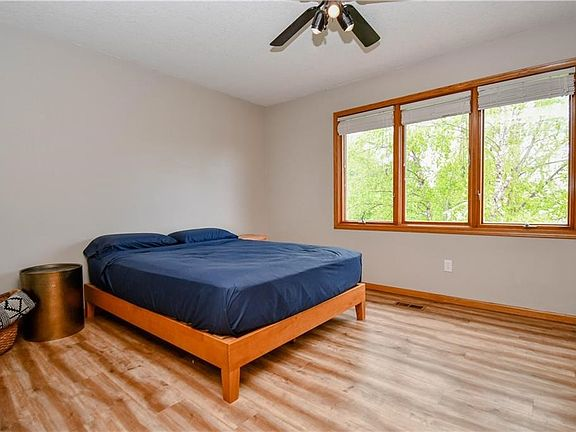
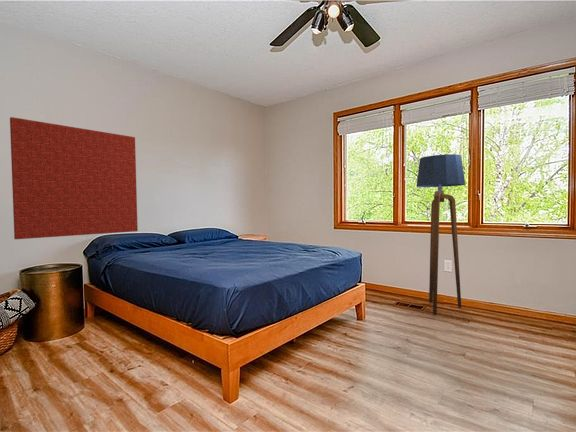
+ floor lamp (438, 233)
+ wall panel (81, 182)
